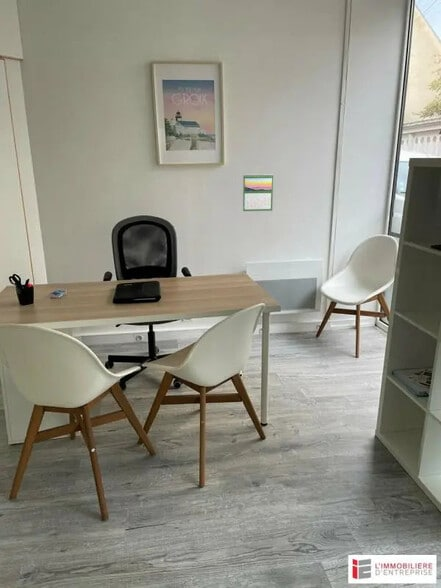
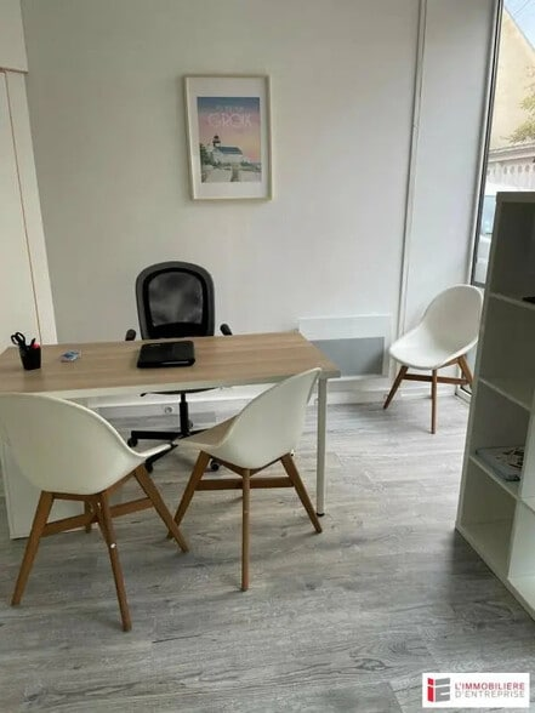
- calendar (258, 192)
